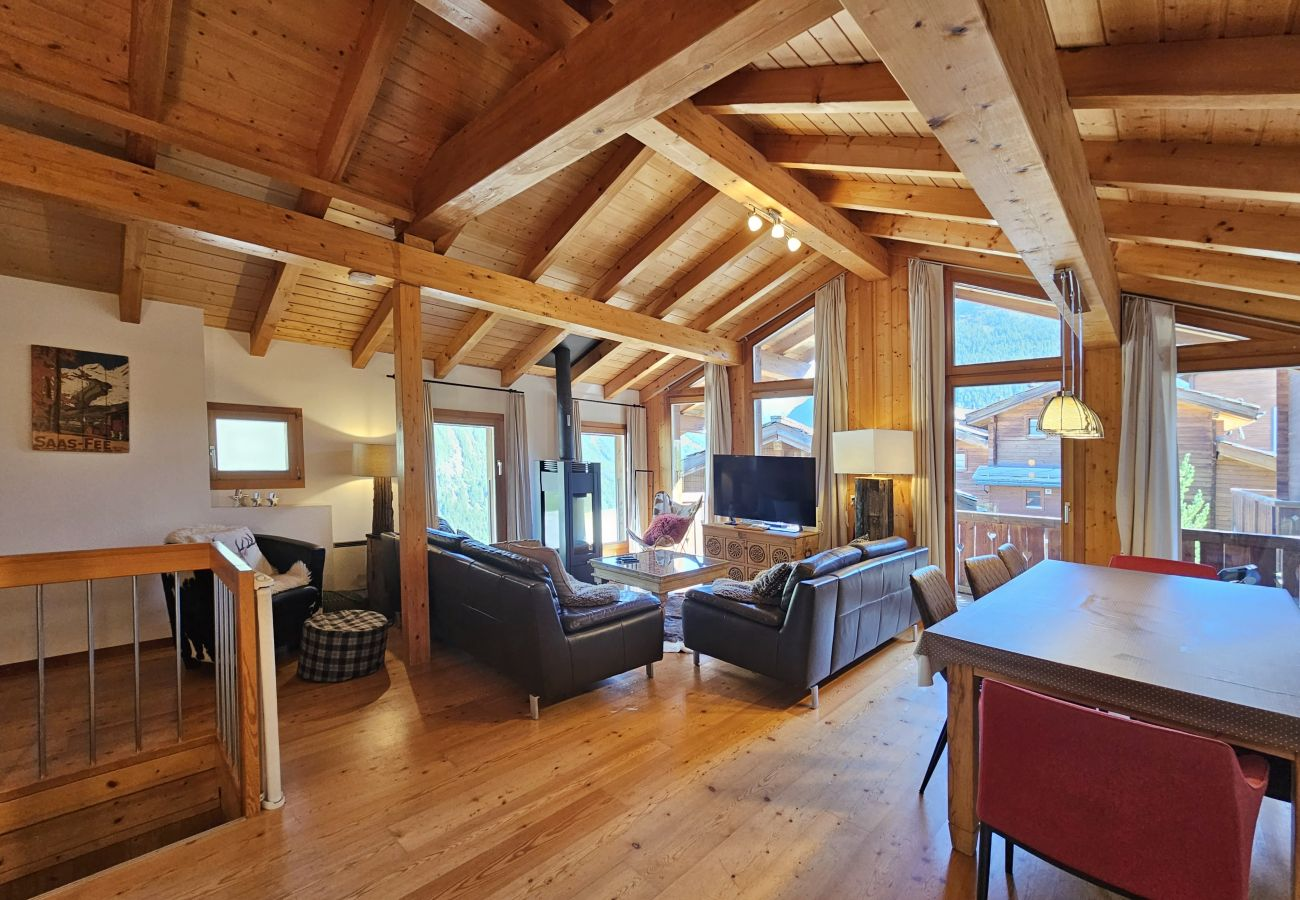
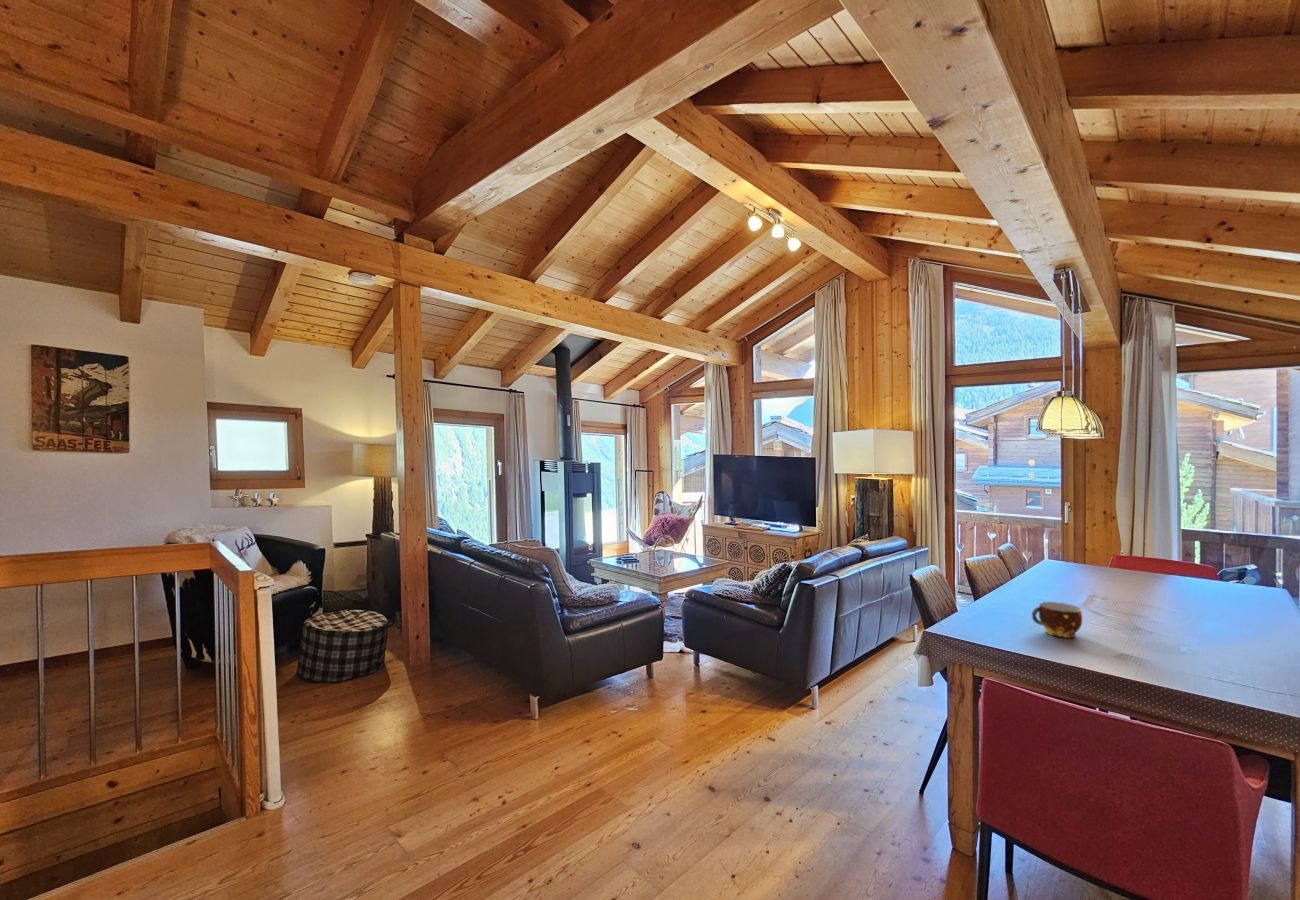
+ cup (1058, 620)
